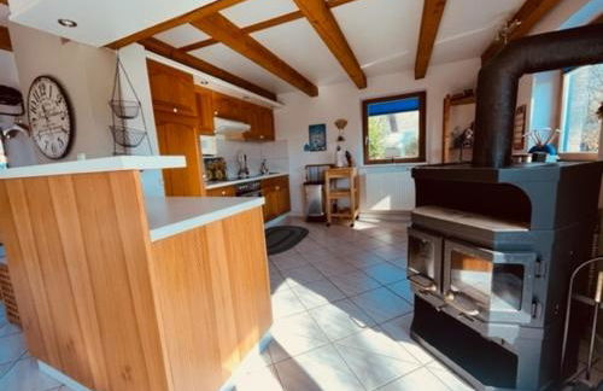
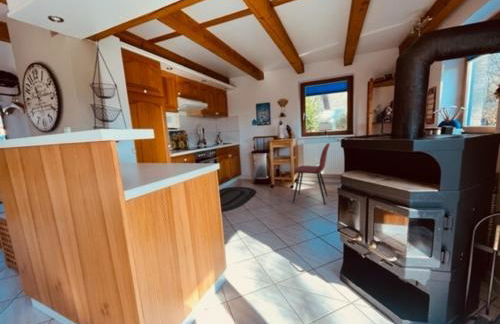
+ dining chair (309, 172)
